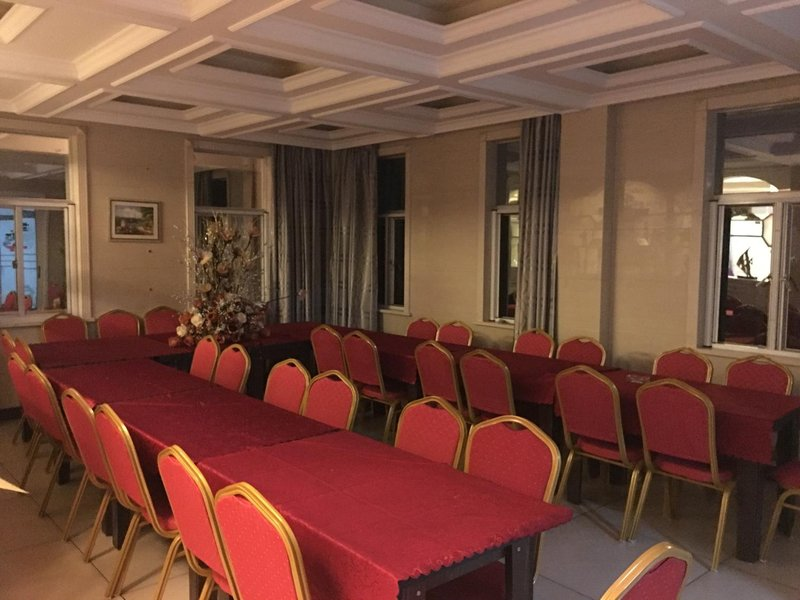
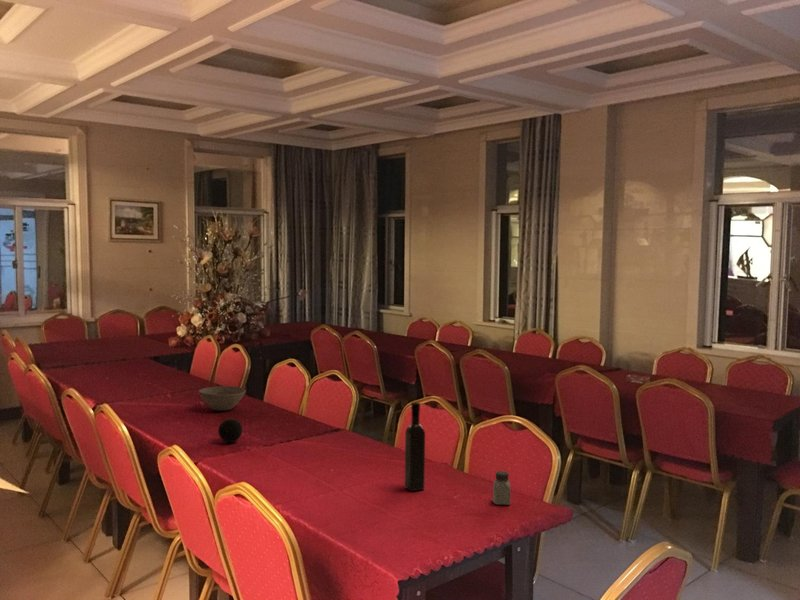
+ decorative ball (230, 430)
+ wine bottle (415, 445)
+ bowl (222, 399)
+ saltshaker (501, 487)
